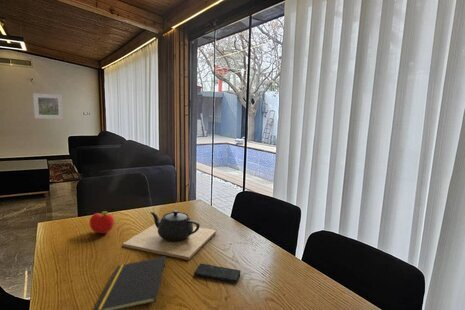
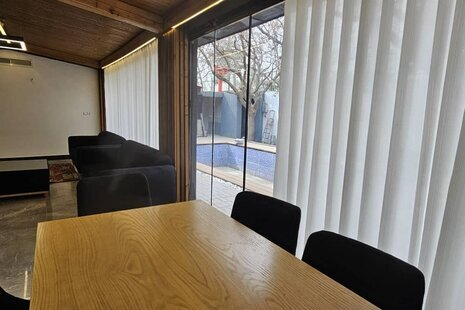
- smartphone (217, 272)
- teapot (172, 224)
- fruit (102, 221)
- notepad (134, 281)
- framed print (48, 106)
